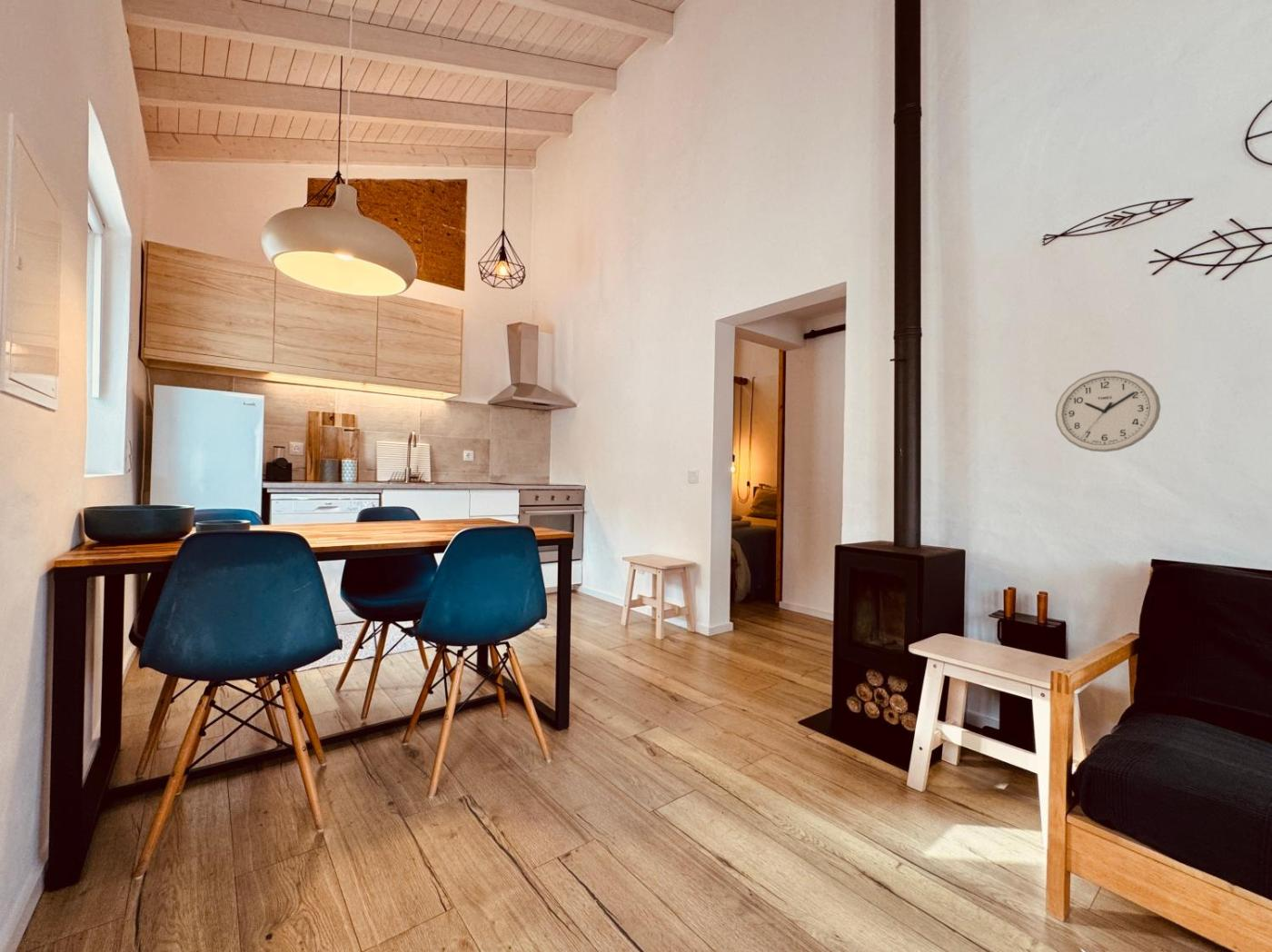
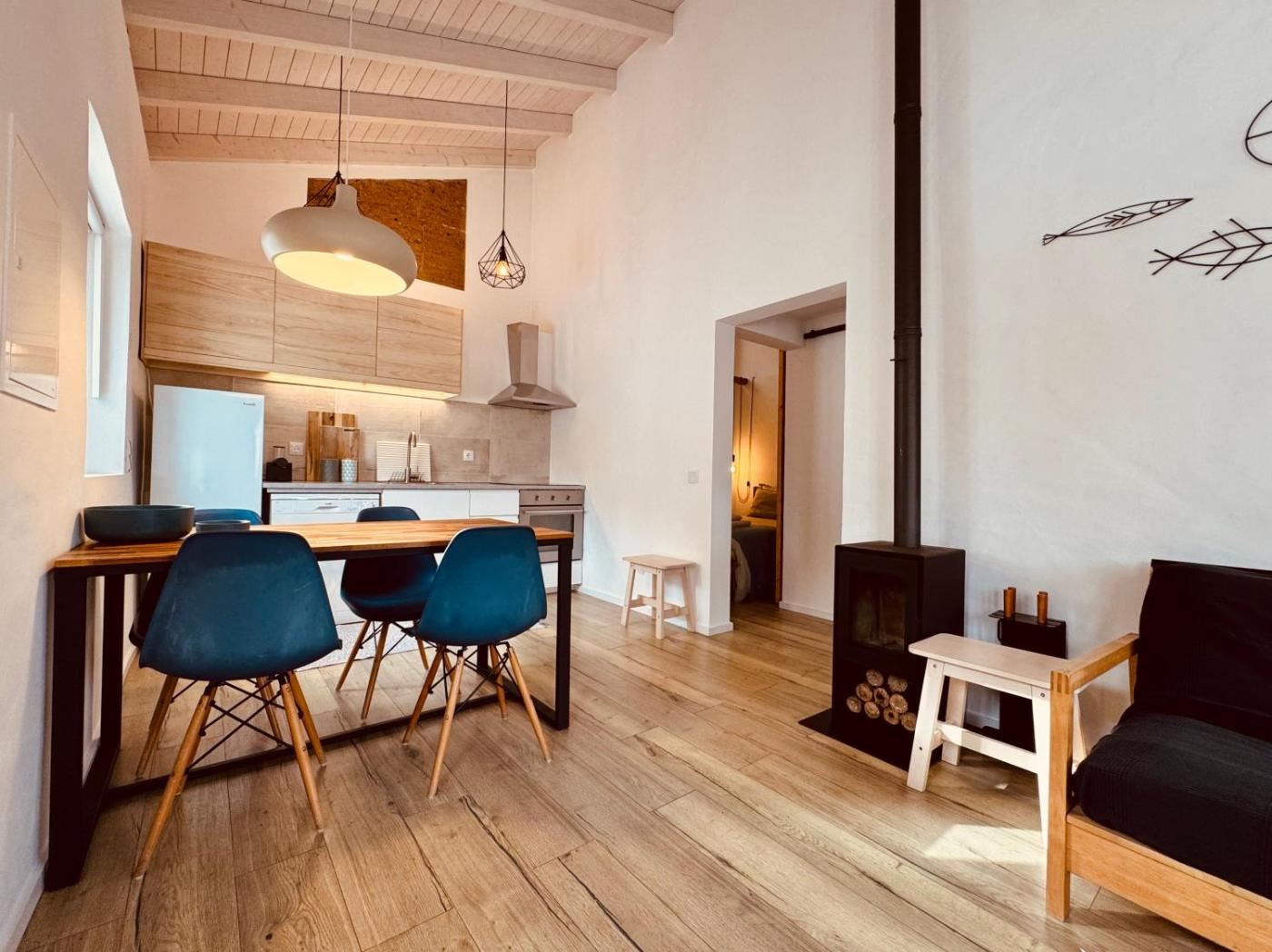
- wall clock (1104, 411)
